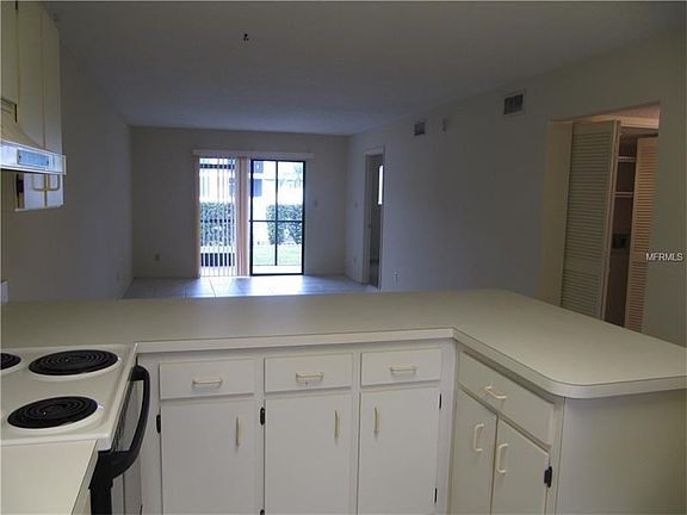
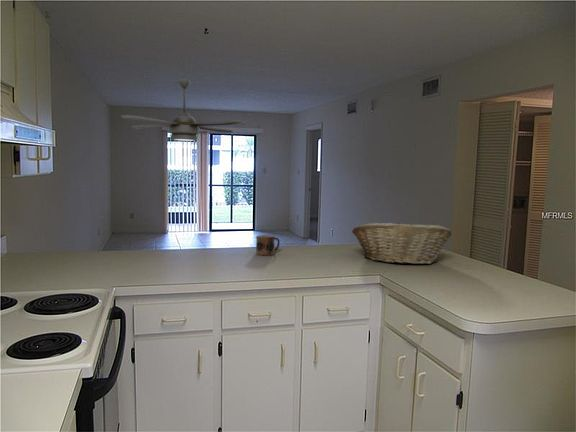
+ mug (266, 245)
+ fruit basket (400, 240)
+ ceiling fan (184, 110)
